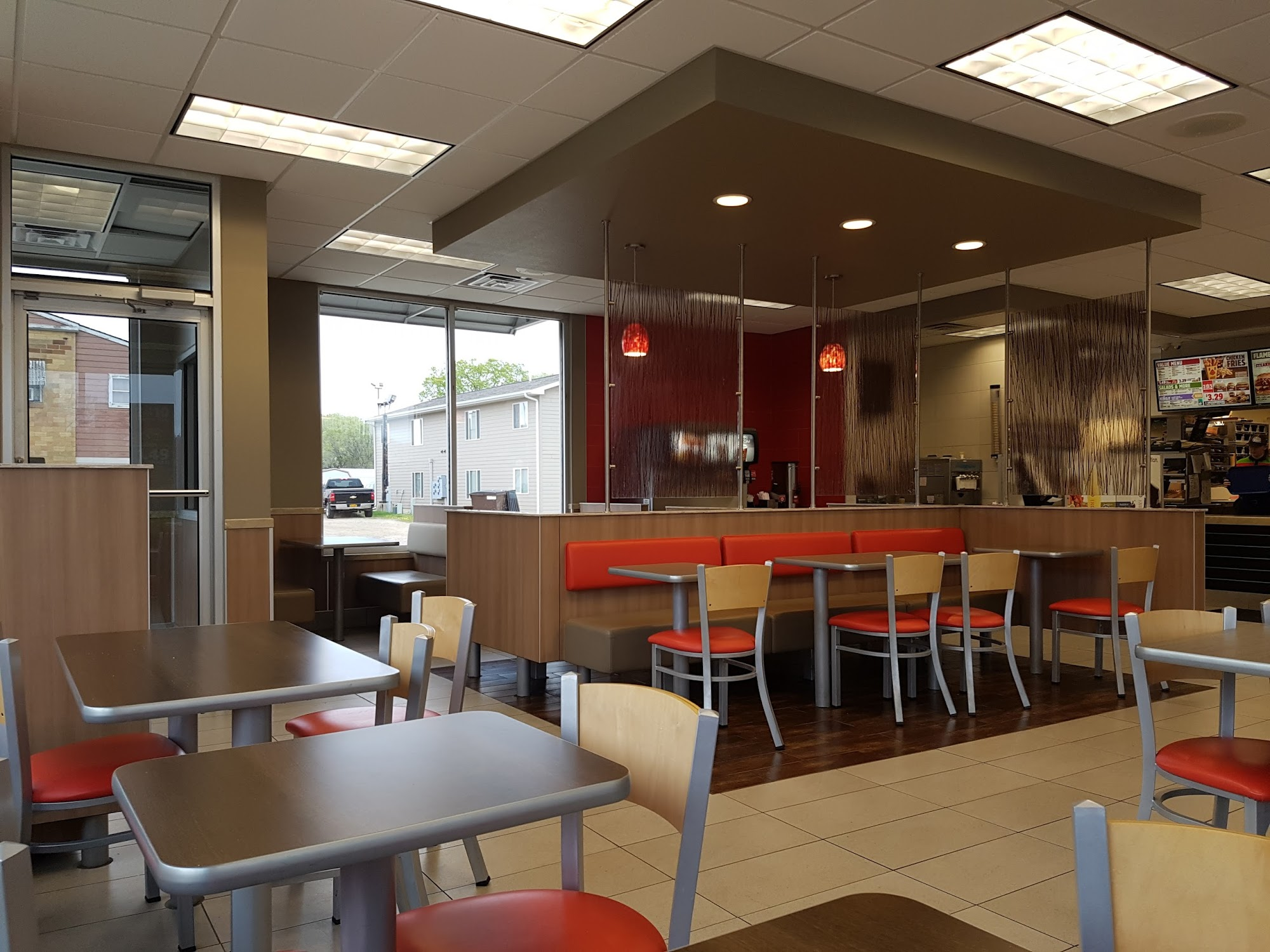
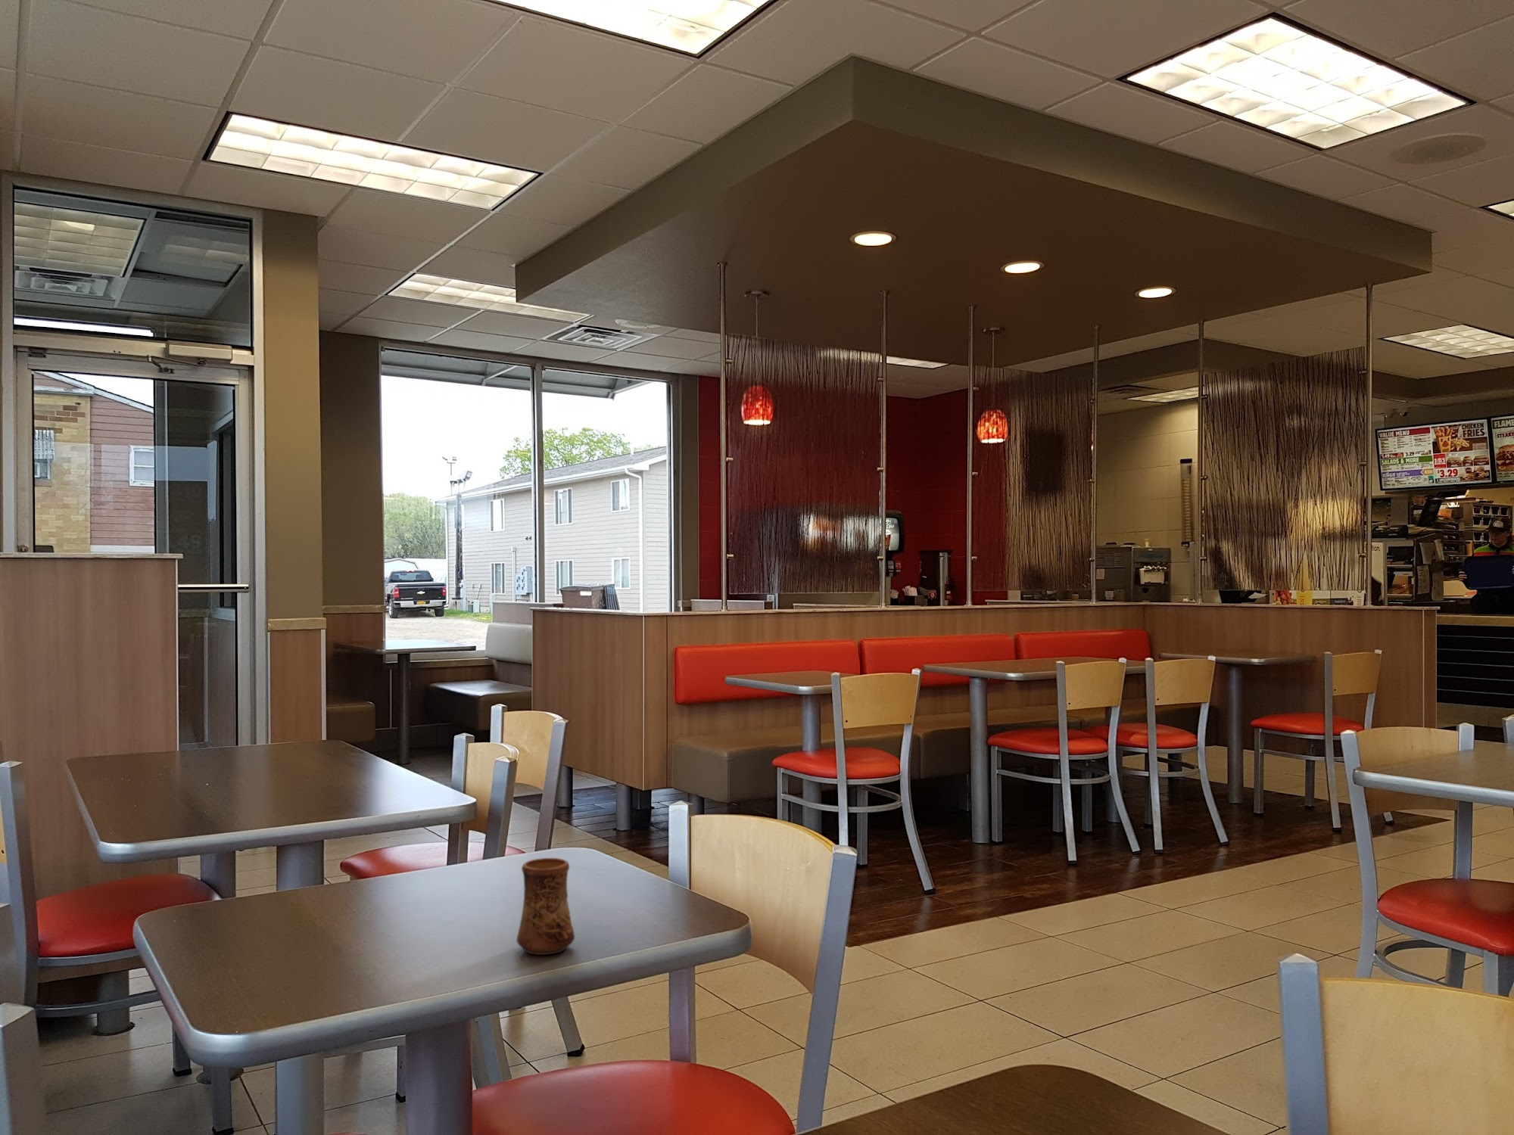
+ cup (545, 906)
